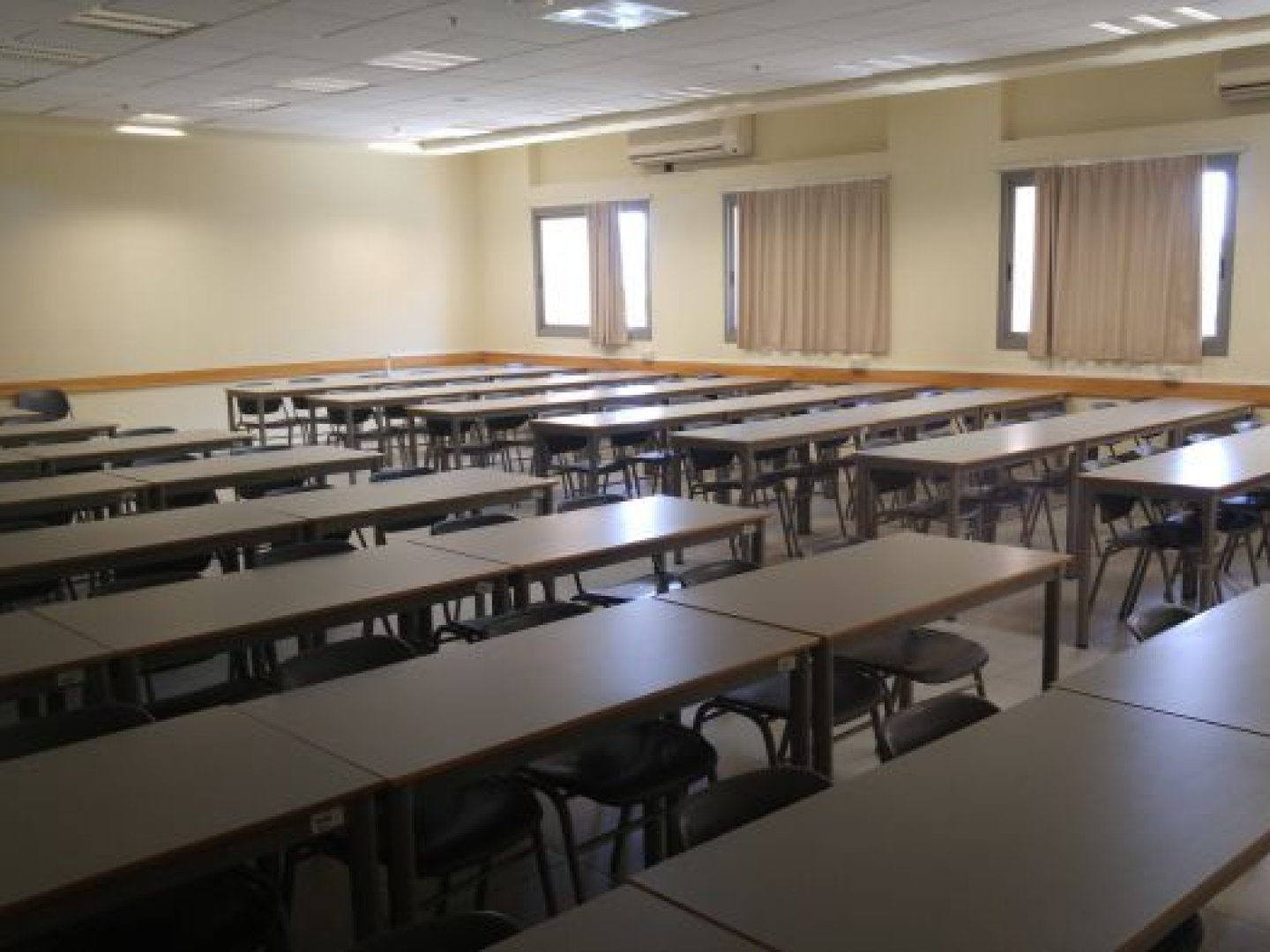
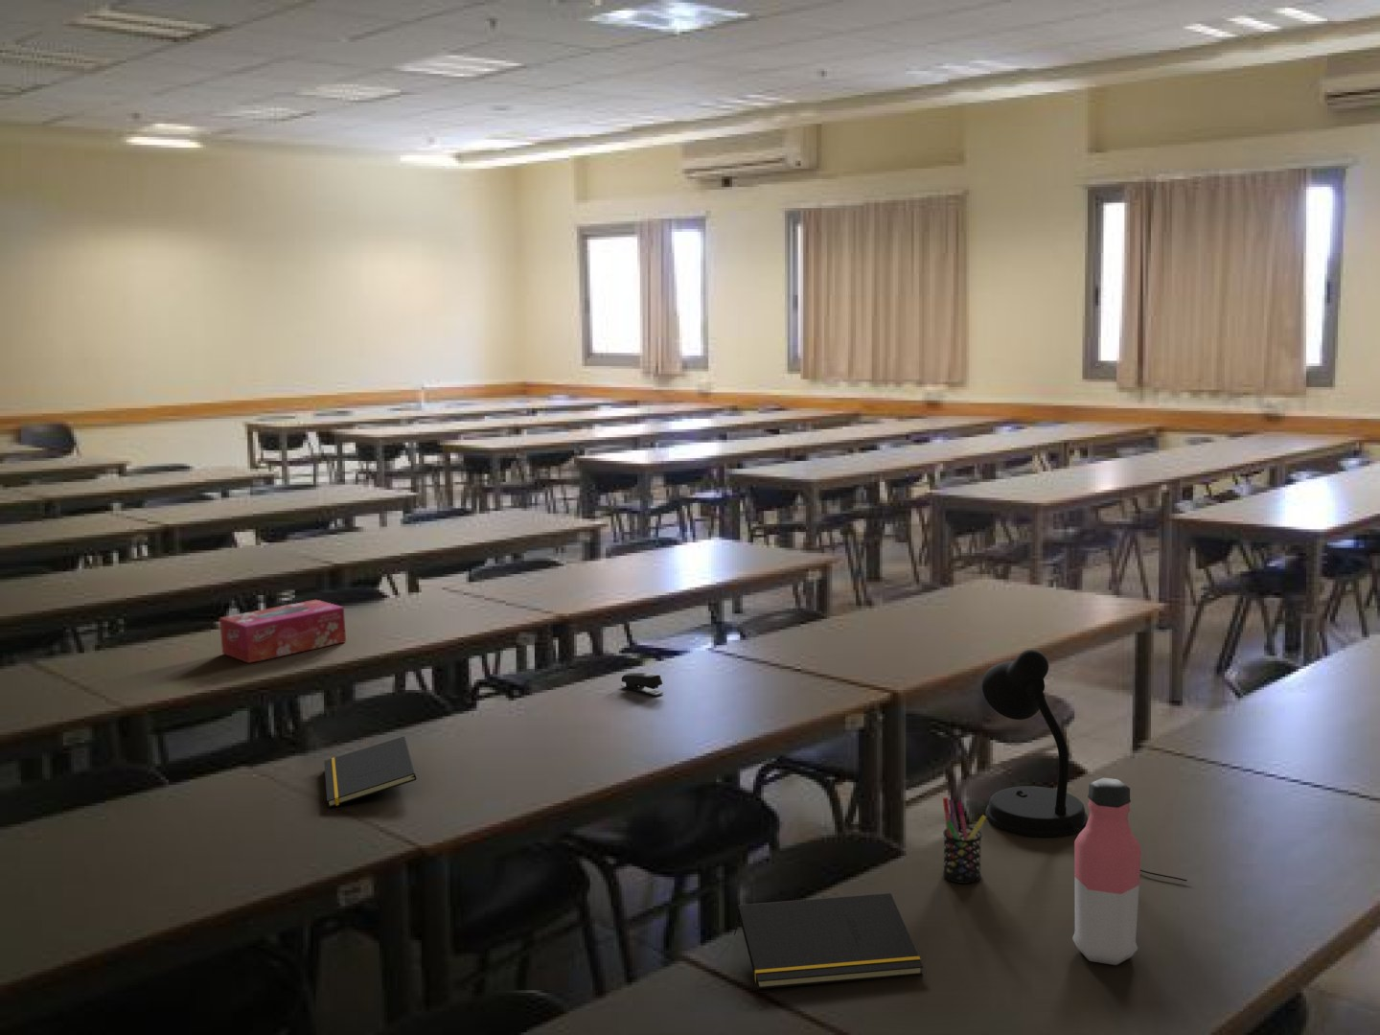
+ tissue box (284, 629)
+ water bottle (1107, 869)
+ pen holder (957, 839)
+ notepad (827, 938)
+ notepad (368, 770)
+ desk lamp (1067, 753)
+ stapler (641, 681)
